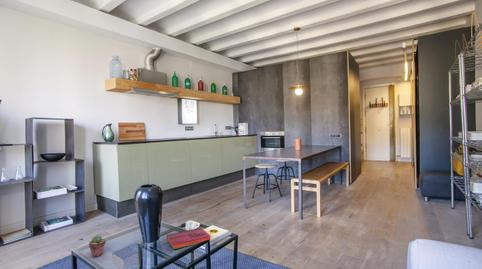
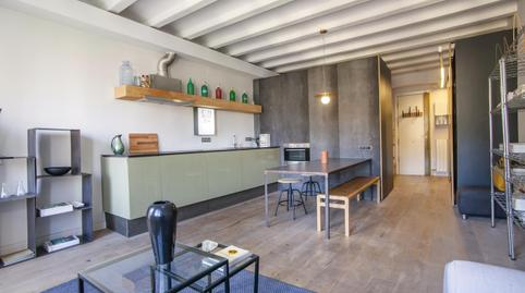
- hardback book (188, 237)
- potted succulent (97, 245)
